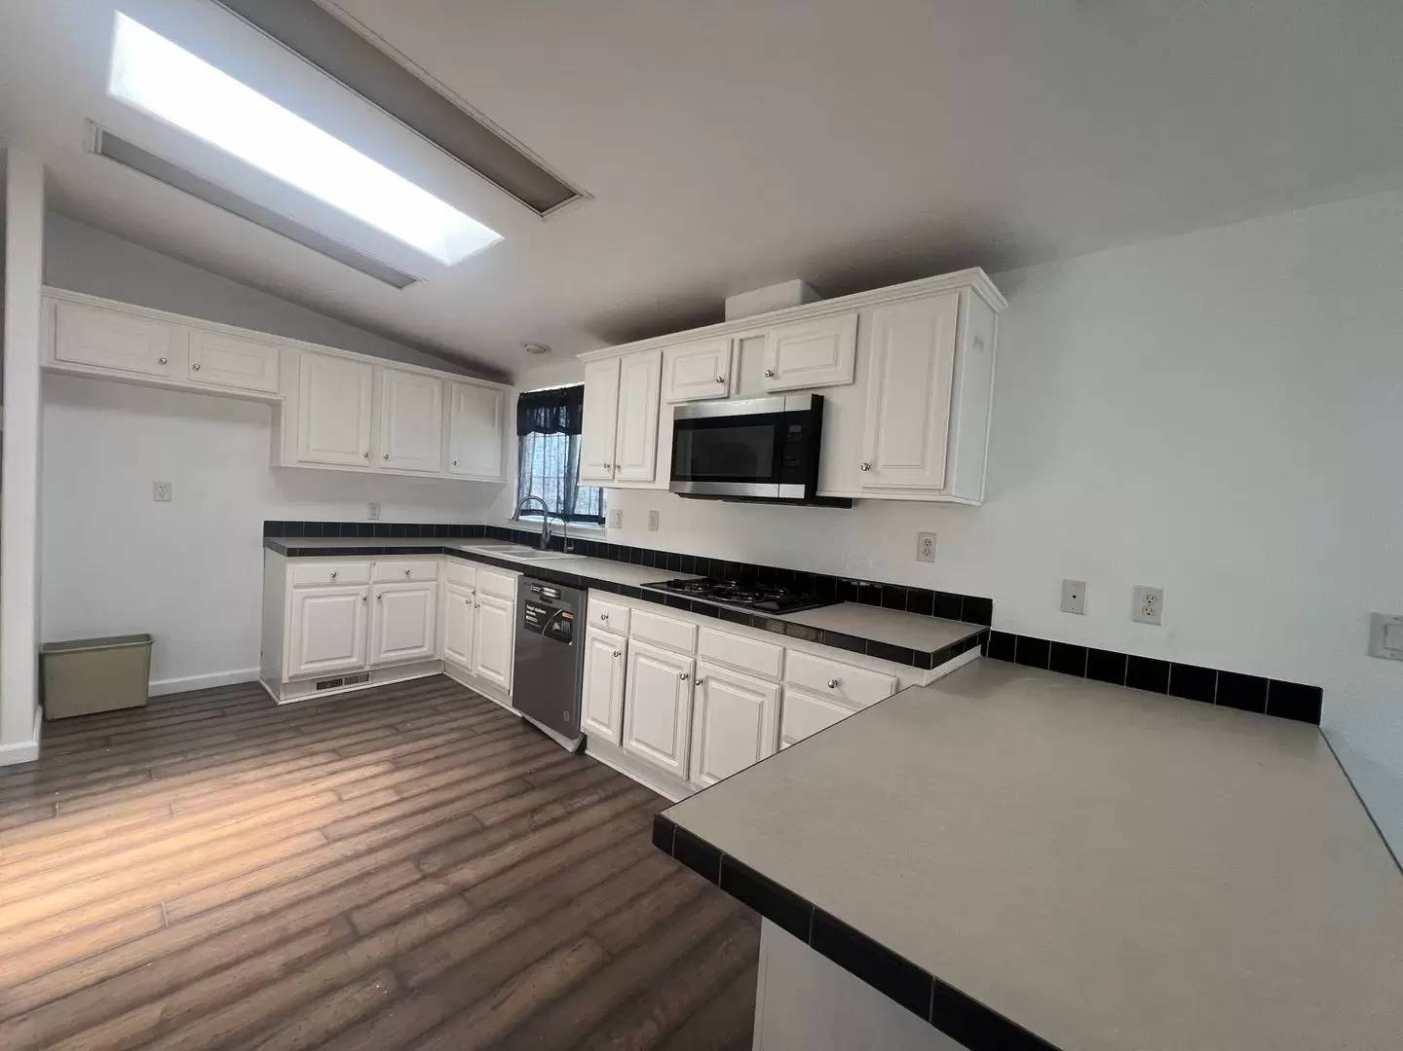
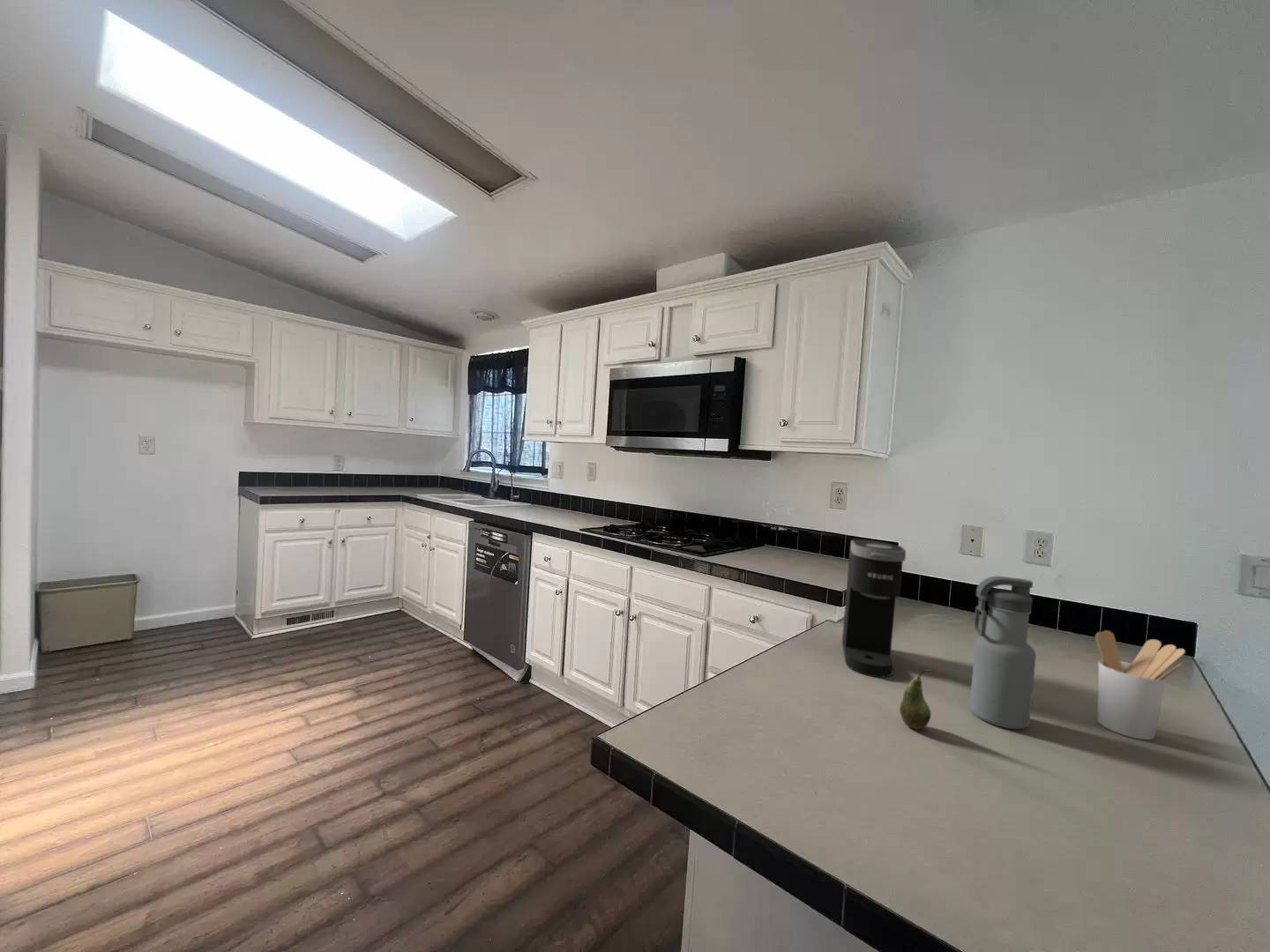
+ utensil holder (1139, 684)
+ fruit (916, 695)
+ water bottle (1004, 648)
+ coffee maker (870, 600)
